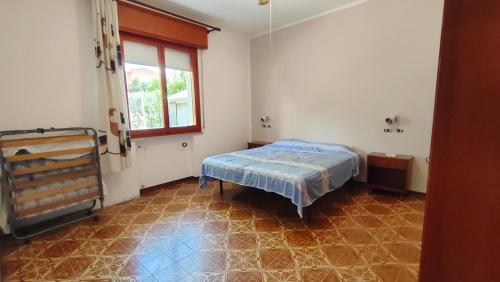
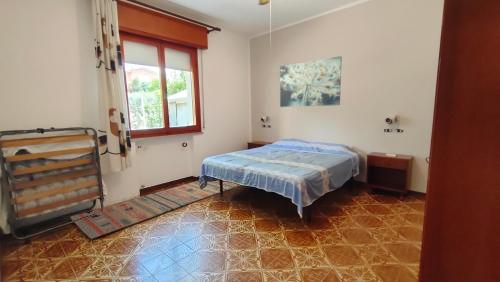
+ rug (178, 195)
+ wall art (307, 84)
